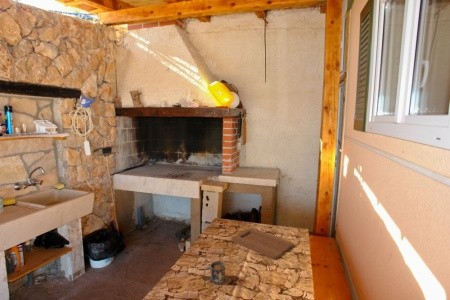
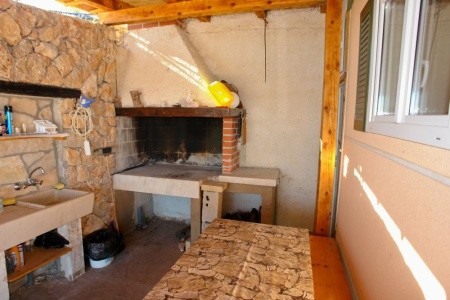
- cutting board (261, 241)
- mug (214, 272)
